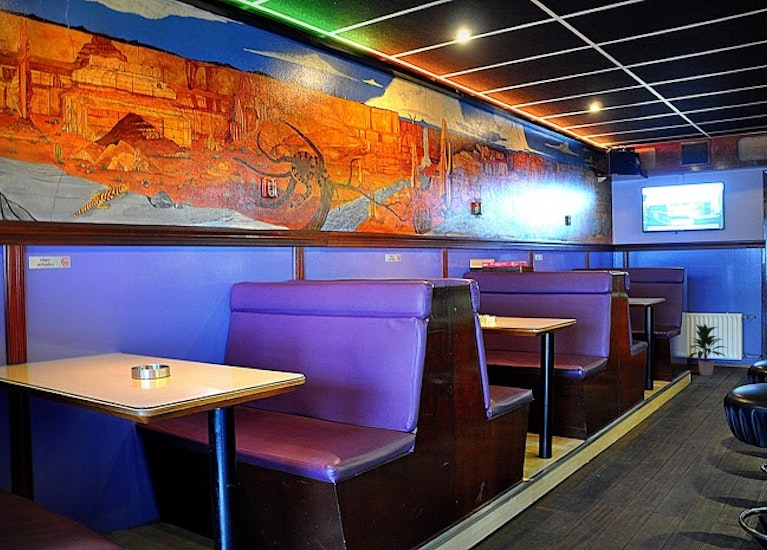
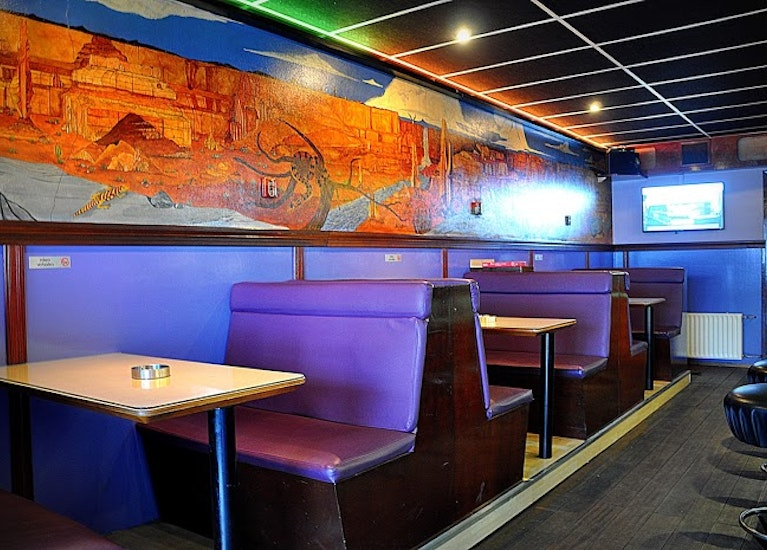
- indoor plant (705, 348)
